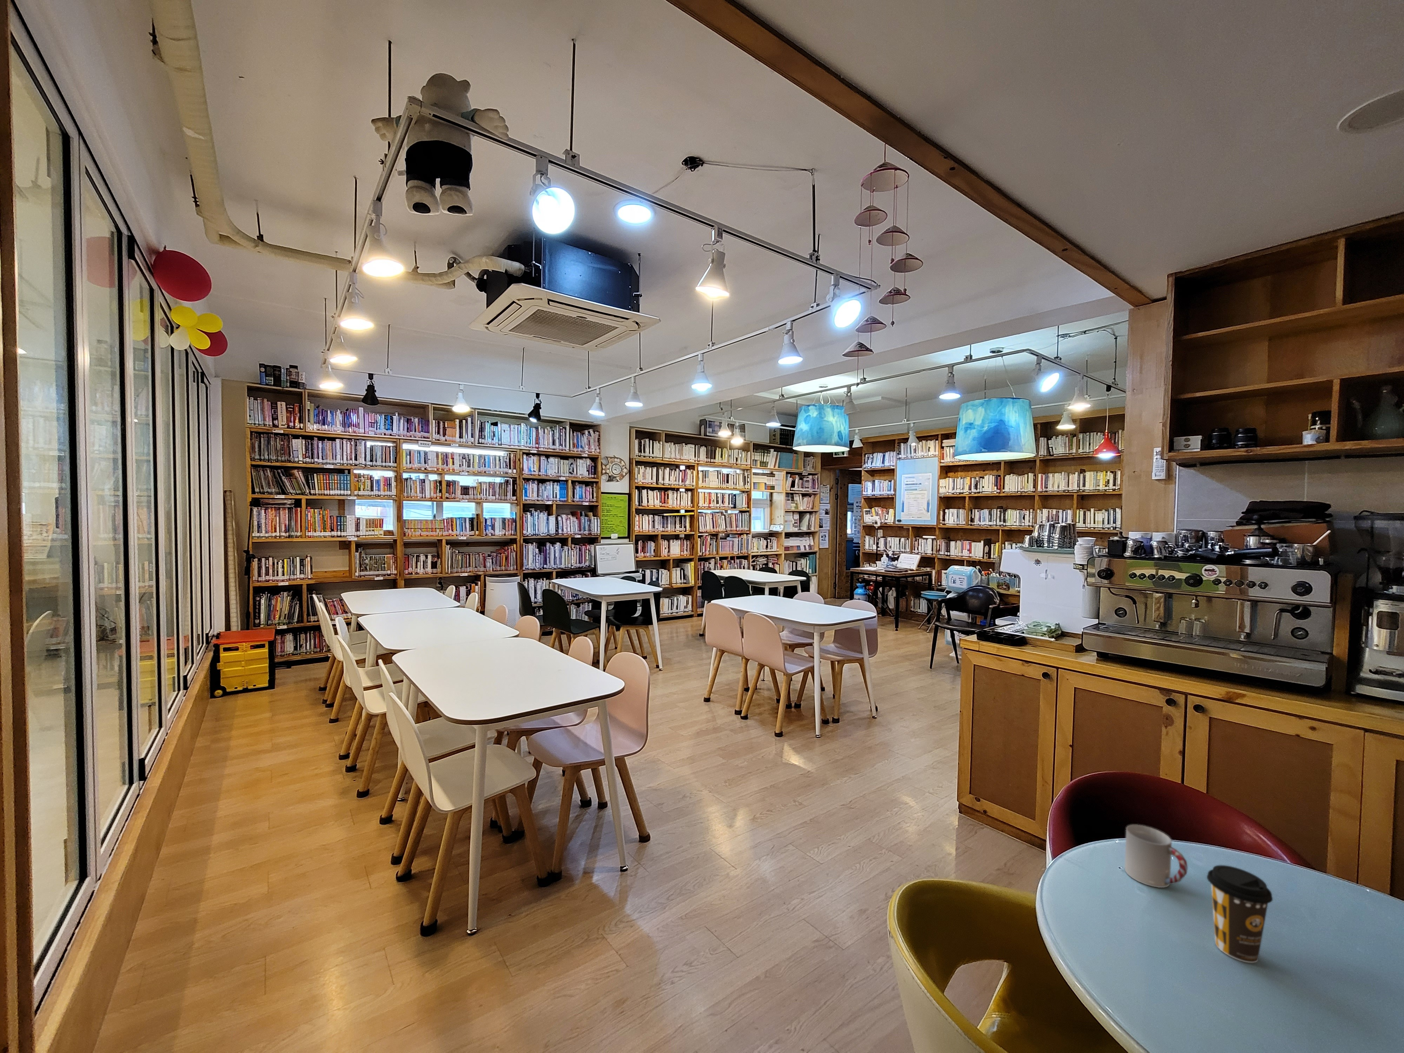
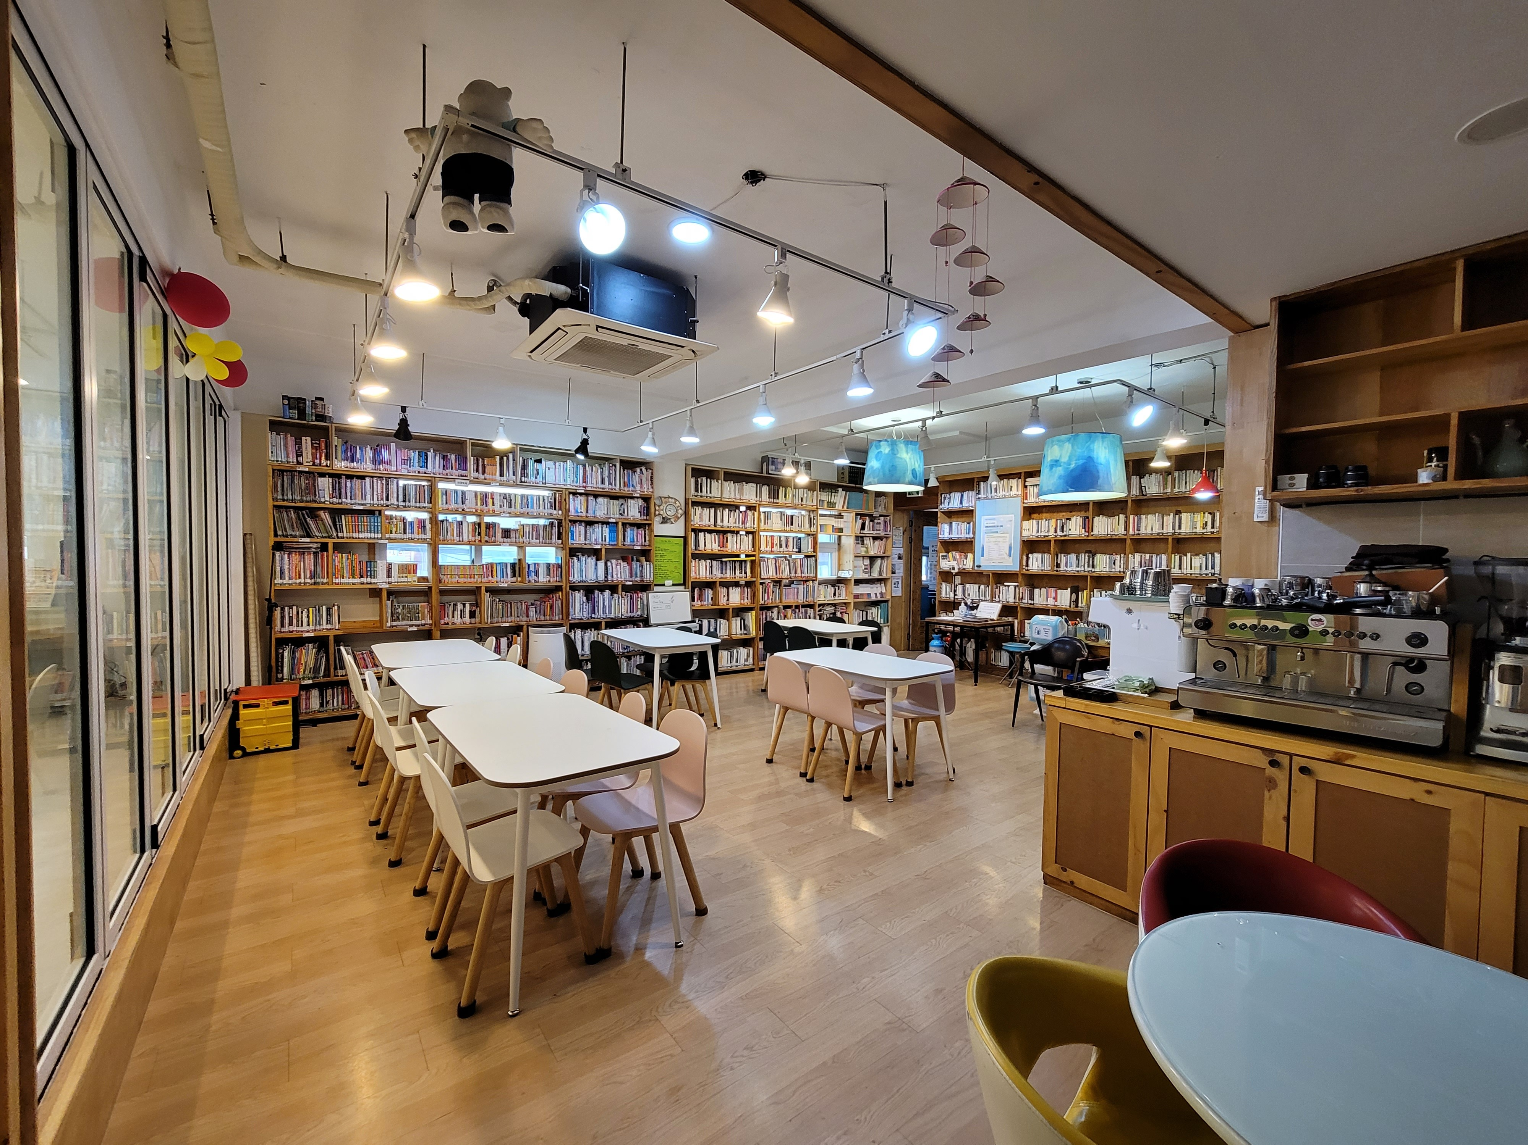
- coffee cup (1238, 914)
- cup (1156, 859)
